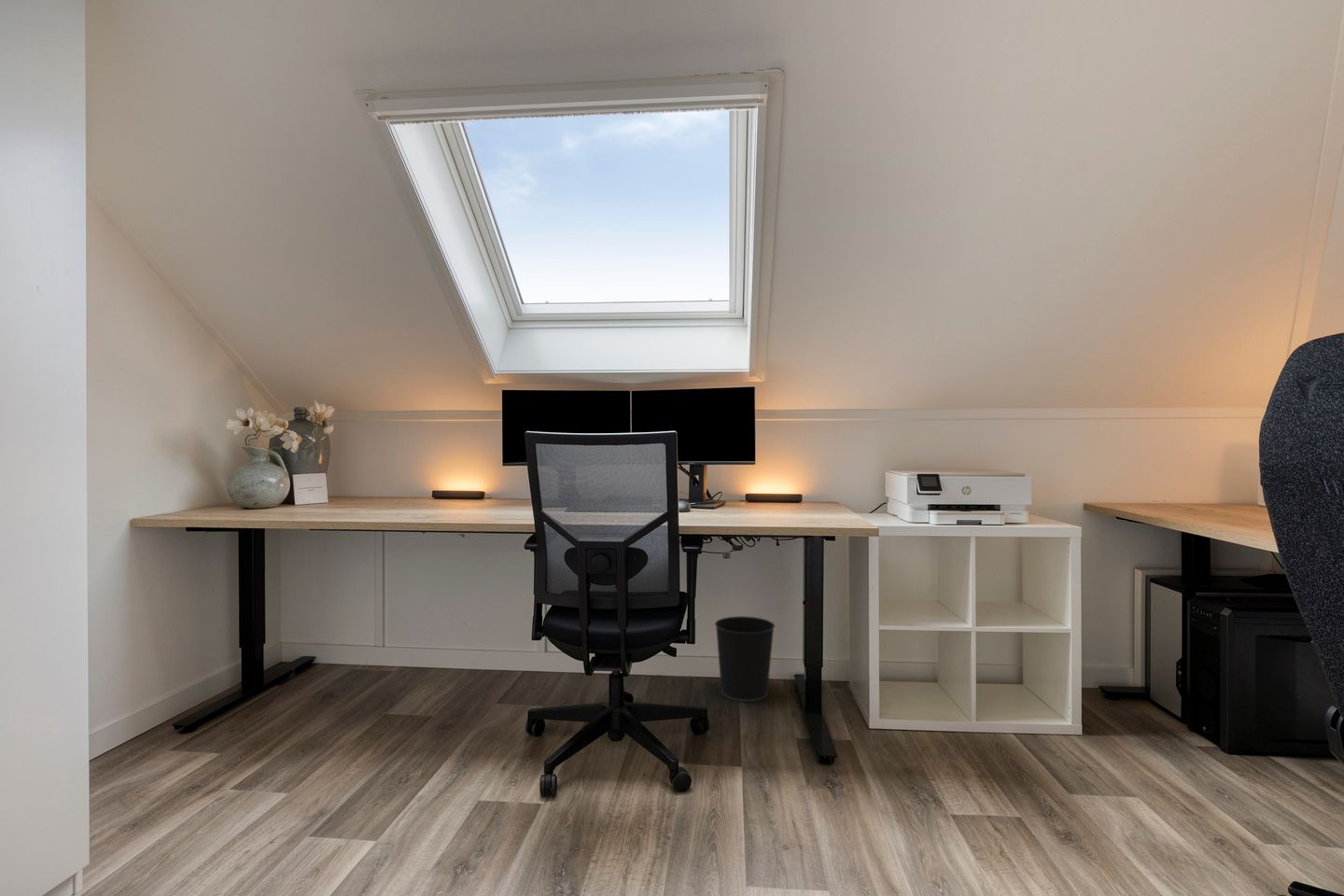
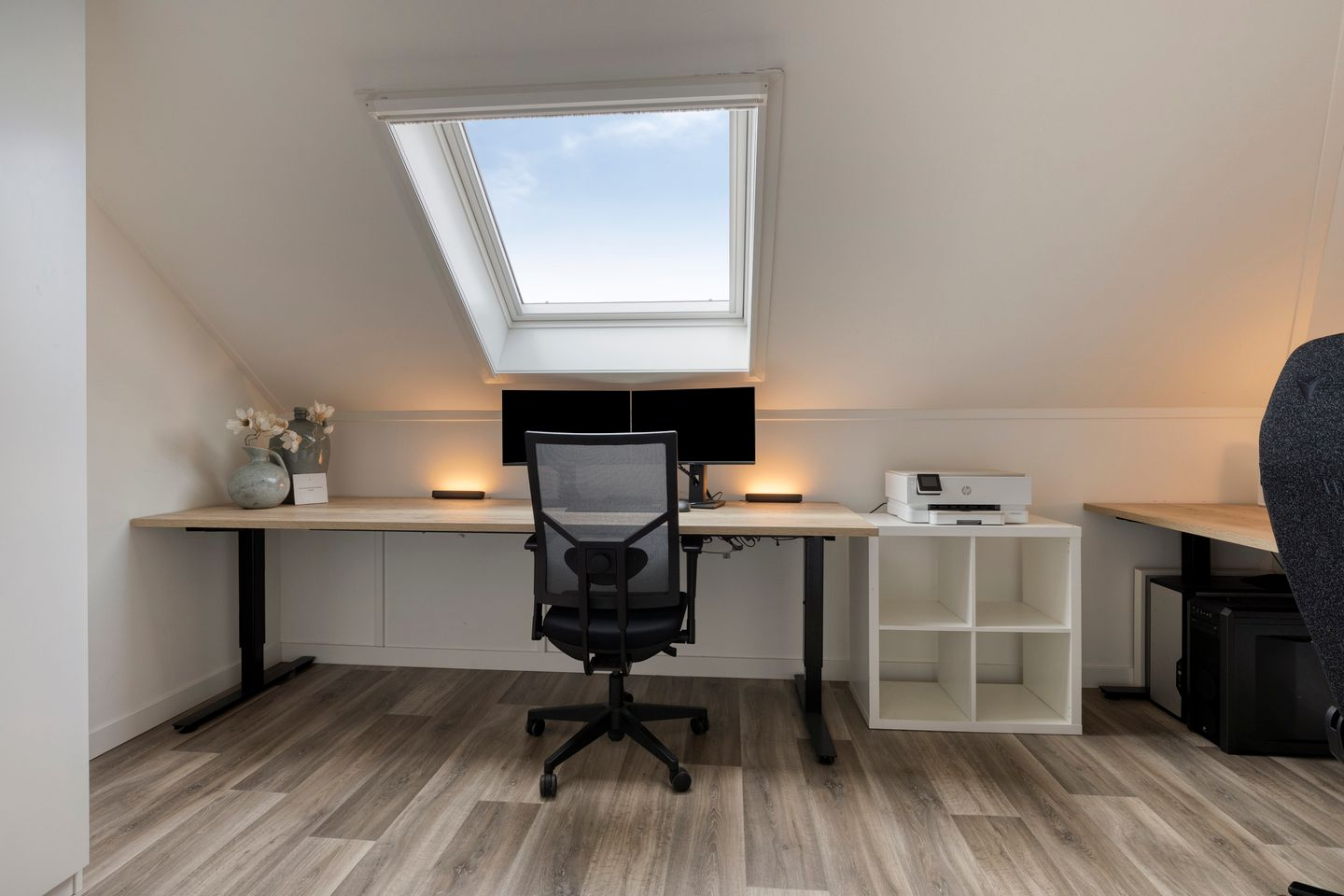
- wastebasket (744, 658)
